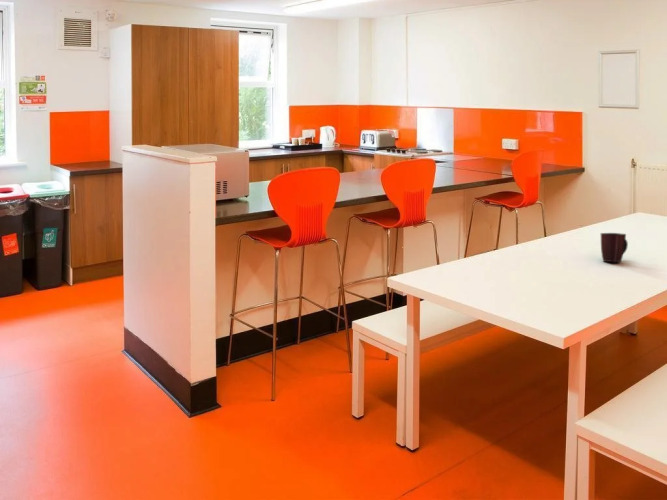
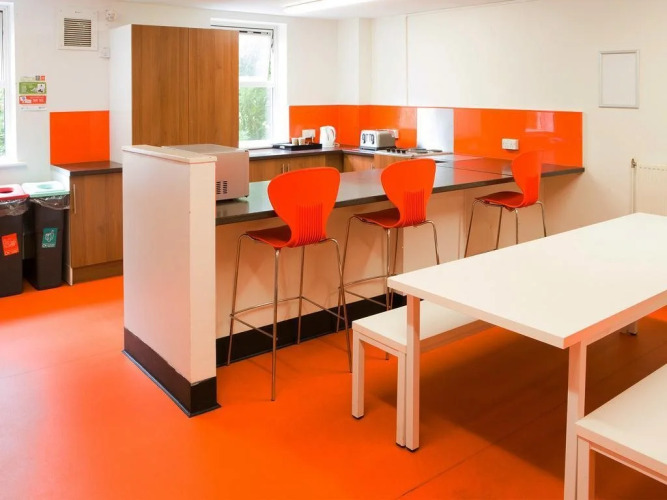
- mug (614, 247)
